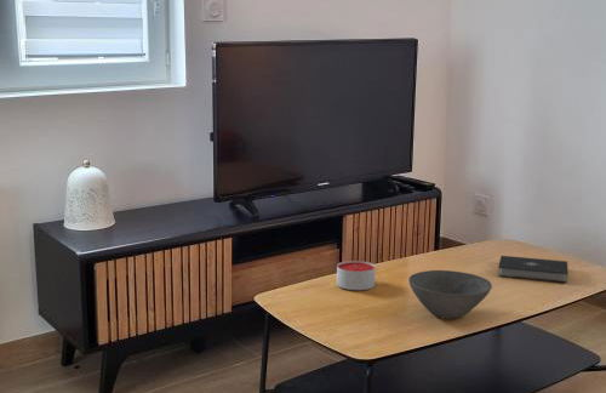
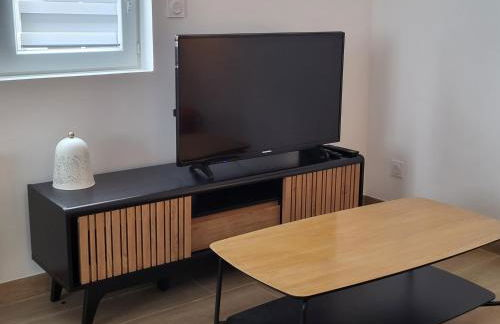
- bowl (448, 297)
- candle (355, 274)
- book (532, 268)
